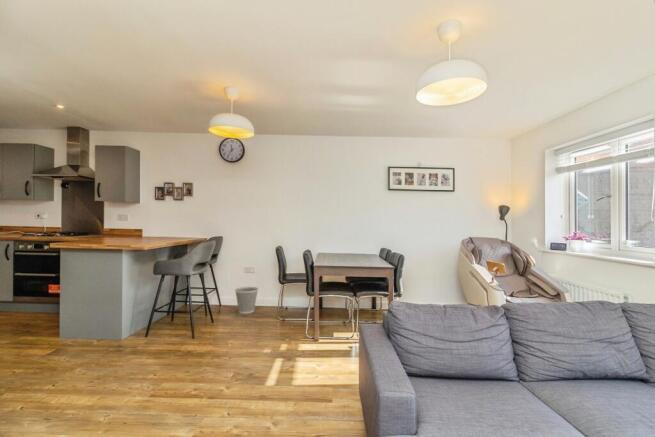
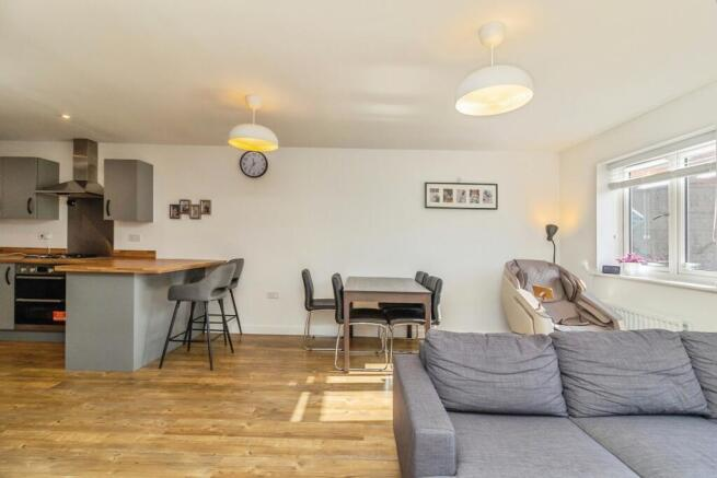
- wastebasket (246, 300)
